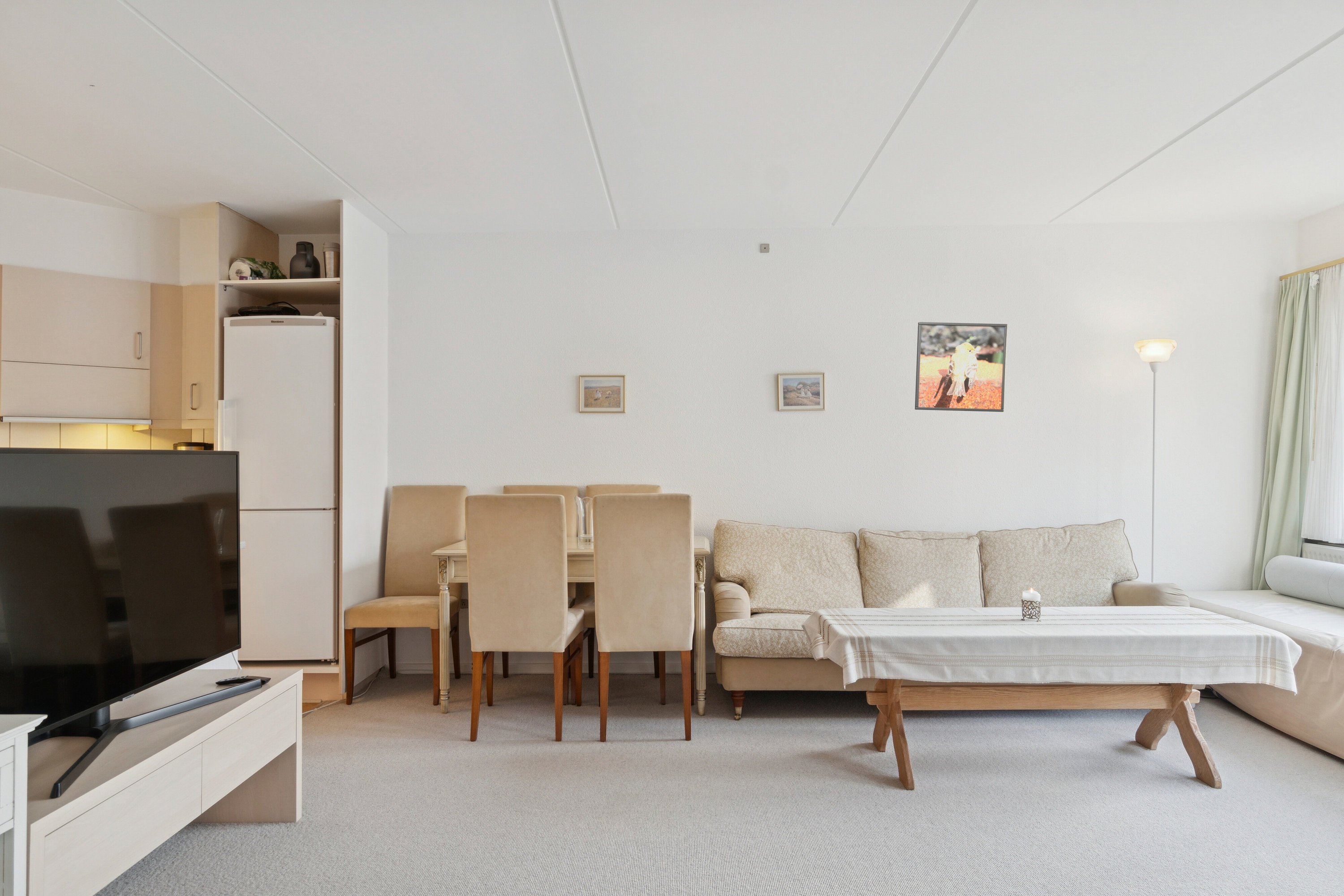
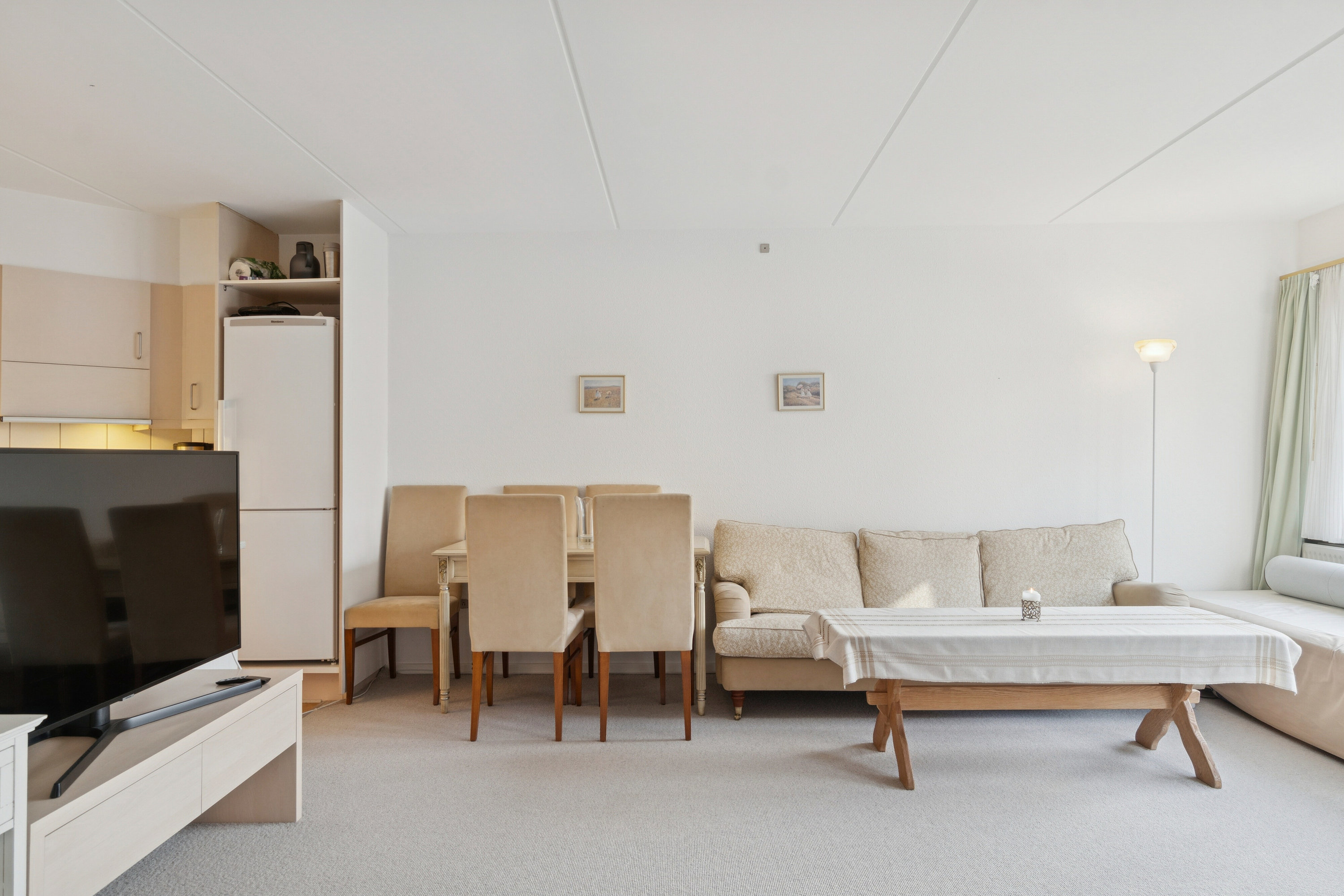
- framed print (961, 367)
